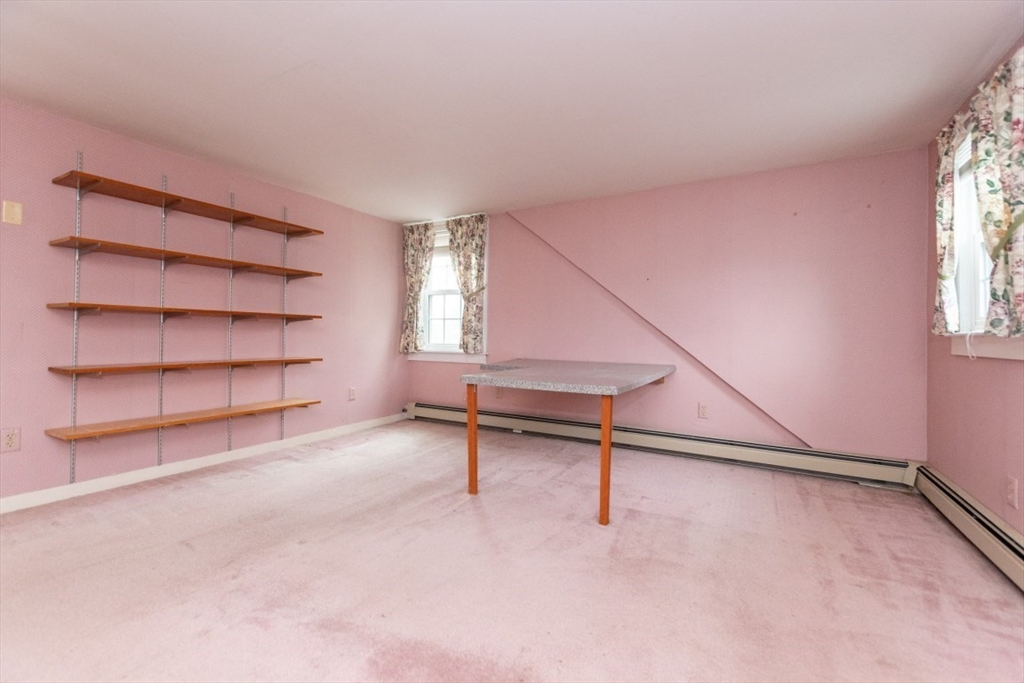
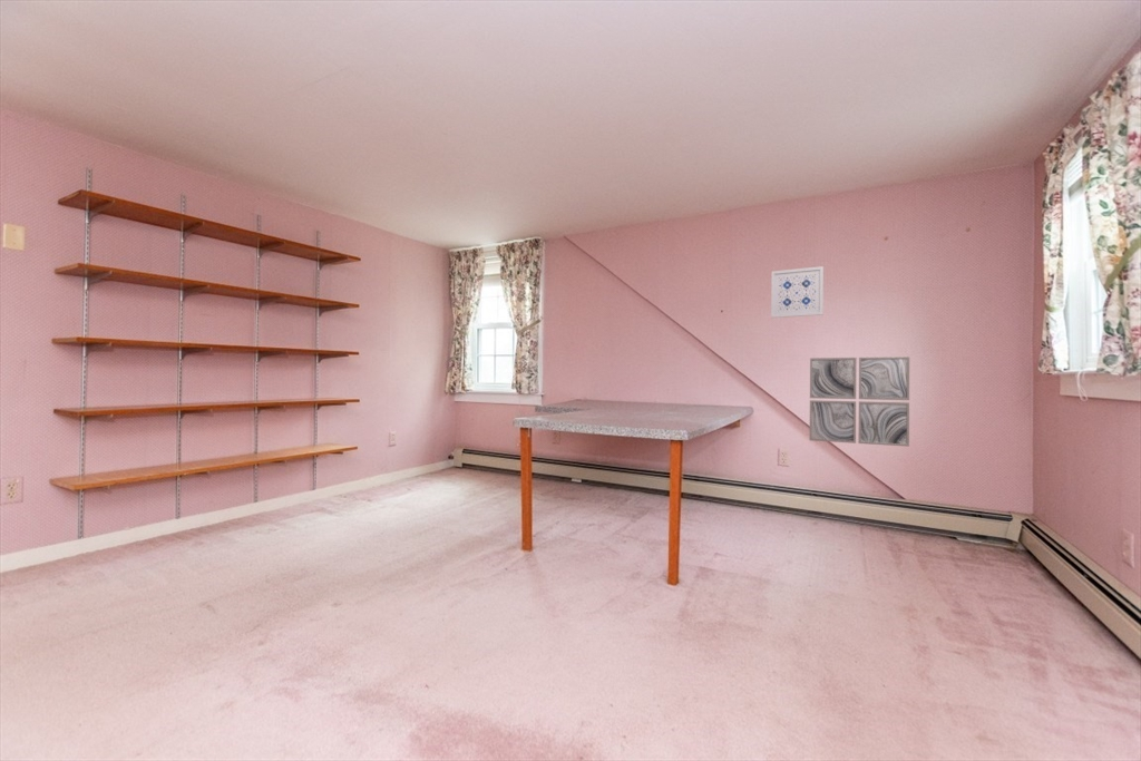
+ wall art (859, 401)
+ wall art (797, 292)
